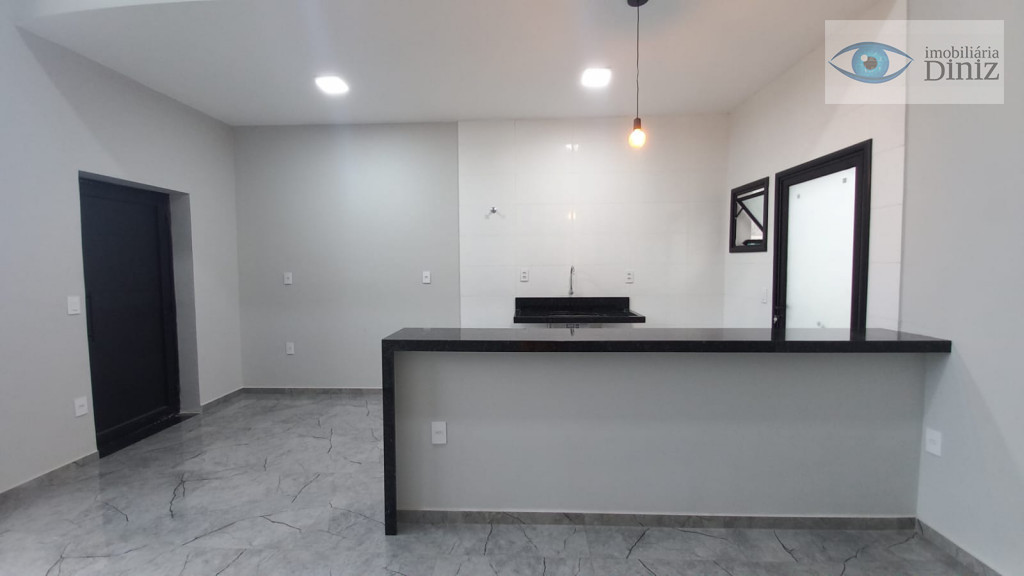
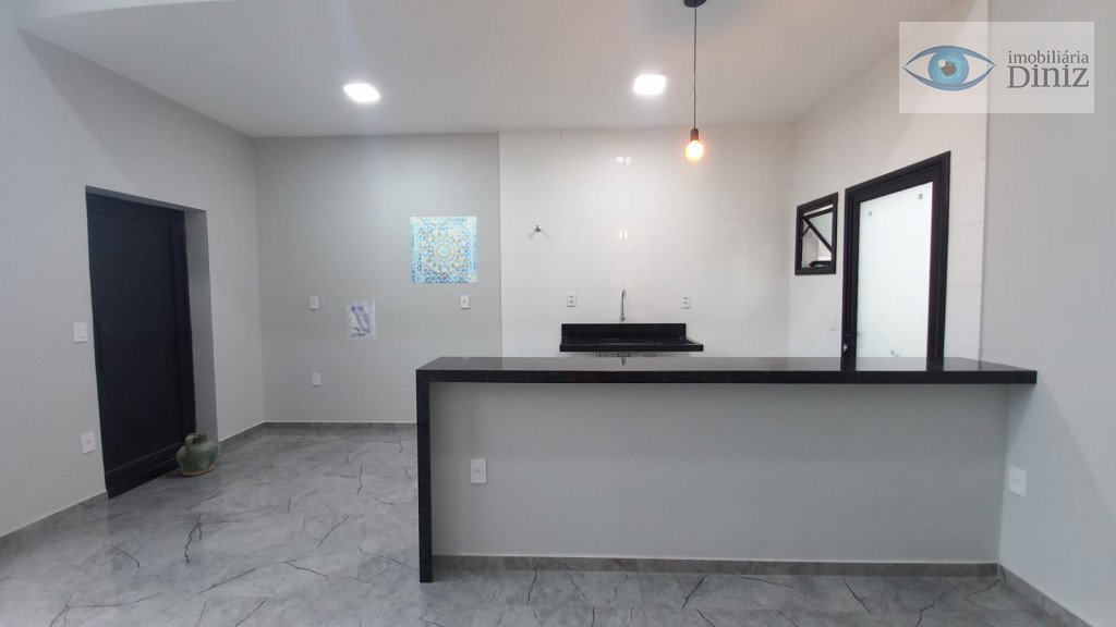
+ ceramic jug (197, 451)
+ wall art (444, 249)
+ wall art (361, 320)
